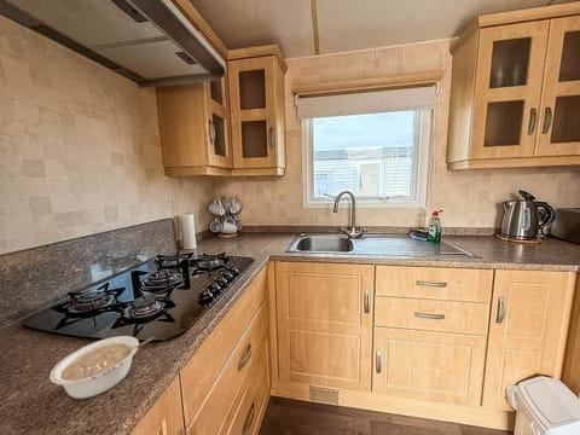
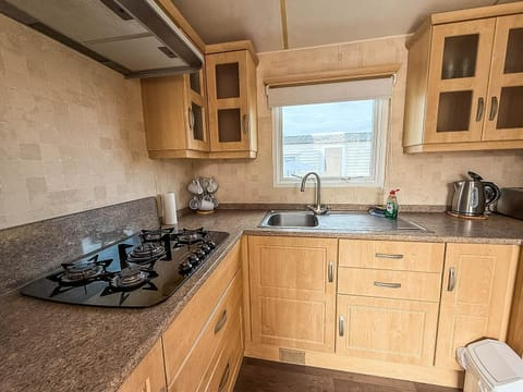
- legume (103, 364)
